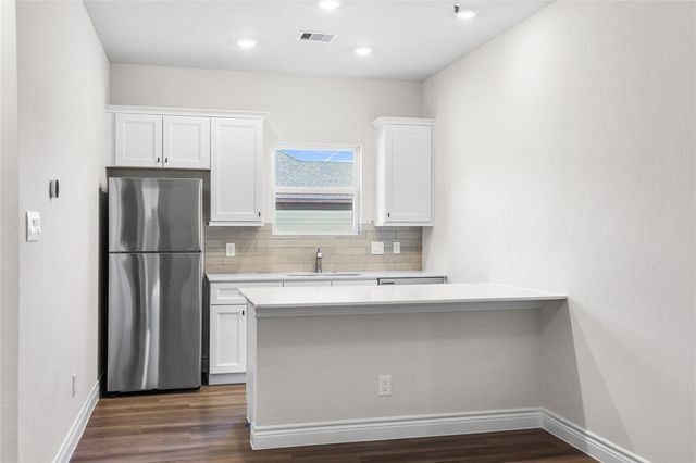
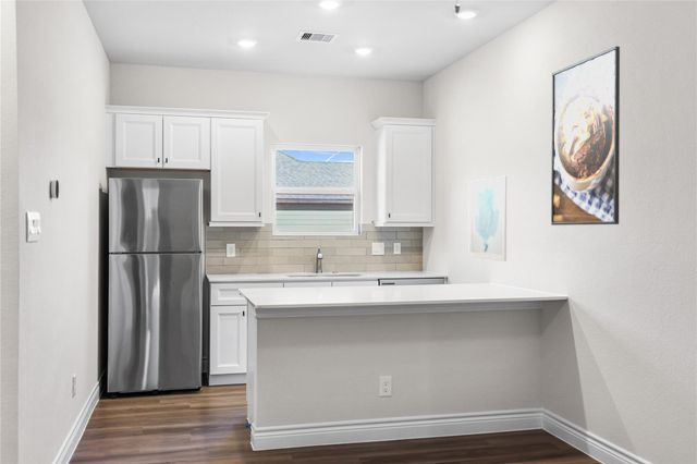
+ wall art (486, 219)
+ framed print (583, 143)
